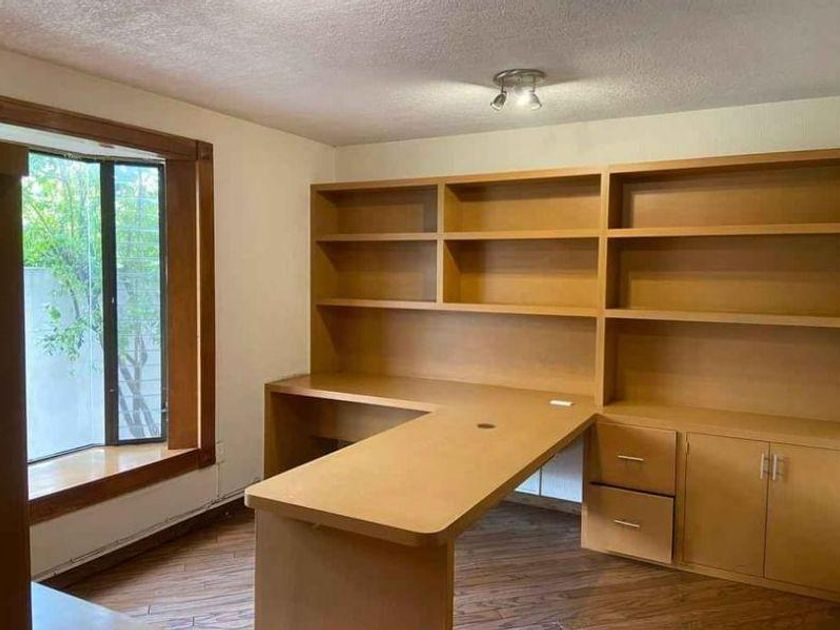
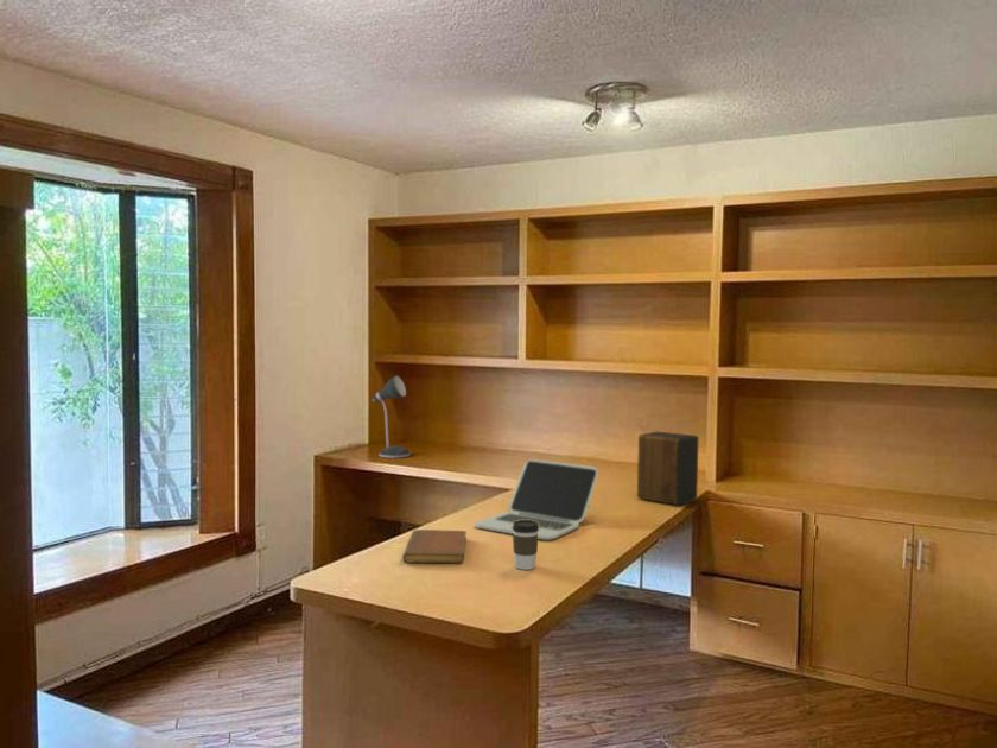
+ laptop (536, 496)
+ coffee cup (525, 544)
+ desk lamp (387, 416)
+ speaker (667, 467)
+ notebook (436, 545)
